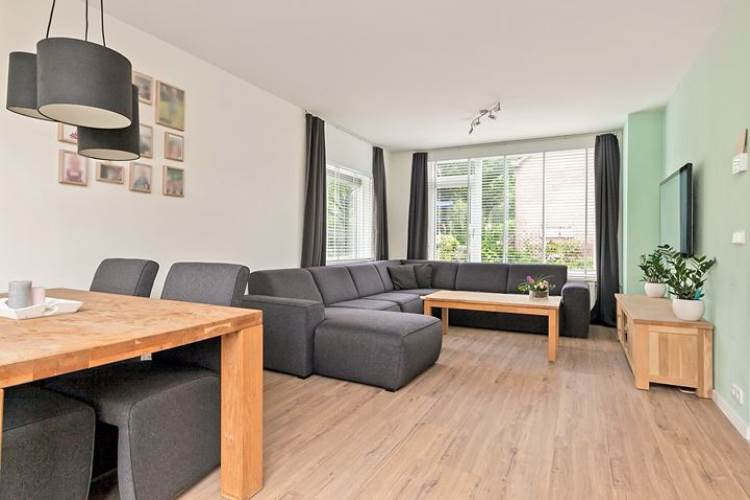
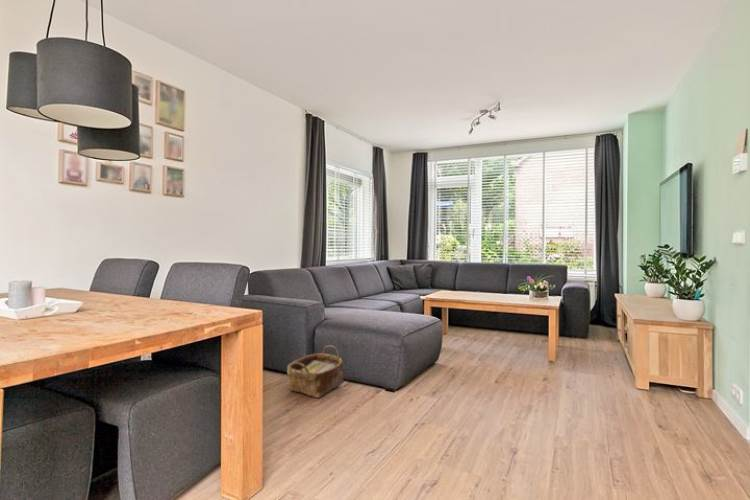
+ woven basket (316, 369)
